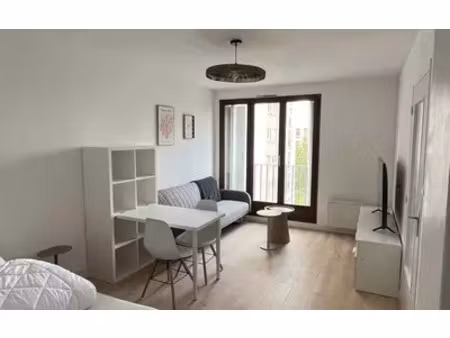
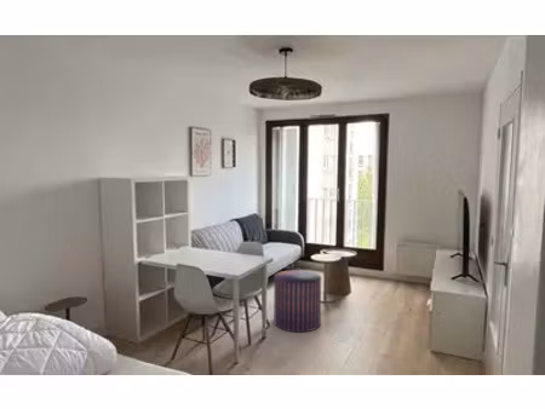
+ pouf (297, 299)
